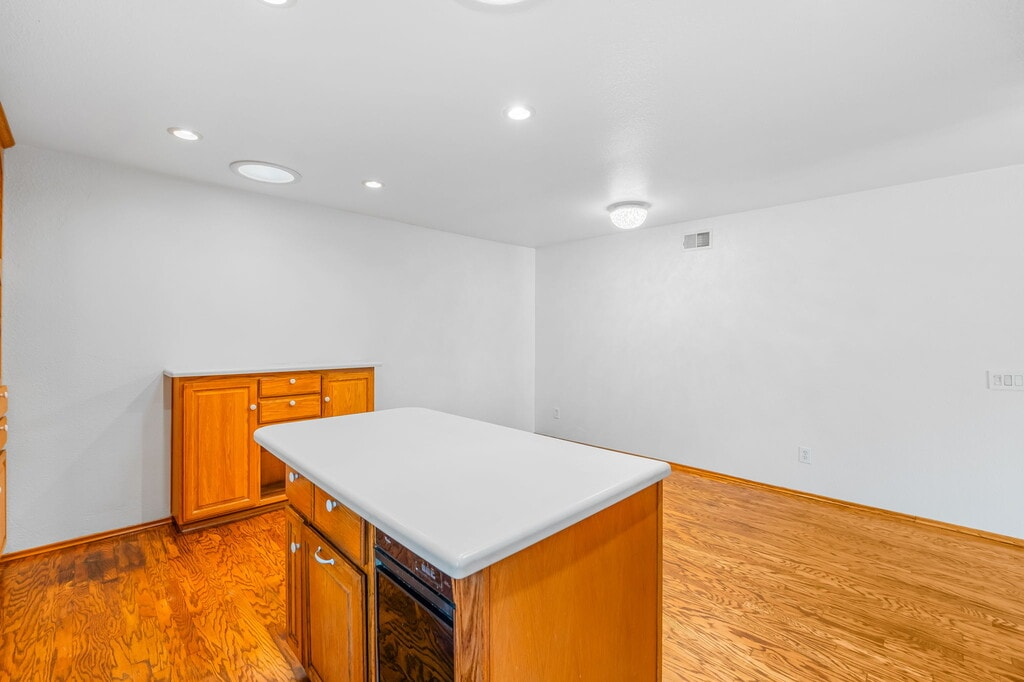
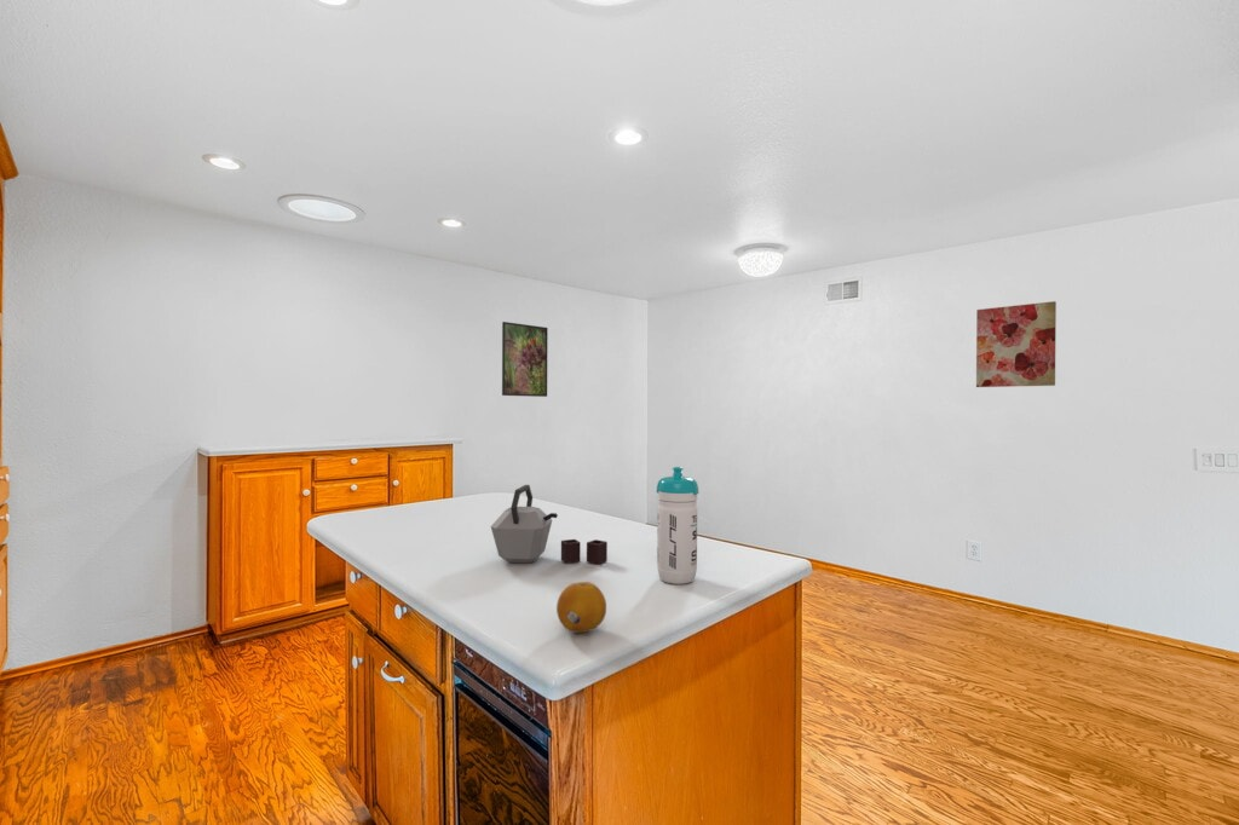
+ water bottle (676, 523)
+ fruit (581, 606)
+ wall art (1014, 346)
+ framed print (525, 360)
+ kettle (551, 524)
